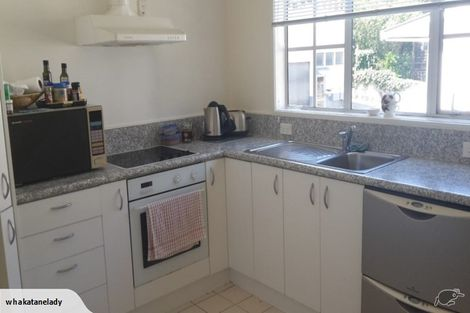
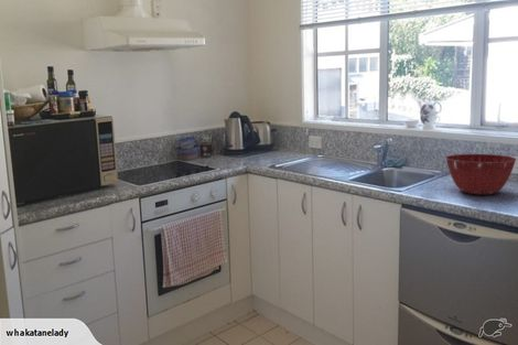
+ mixing bowl (479, 174)
